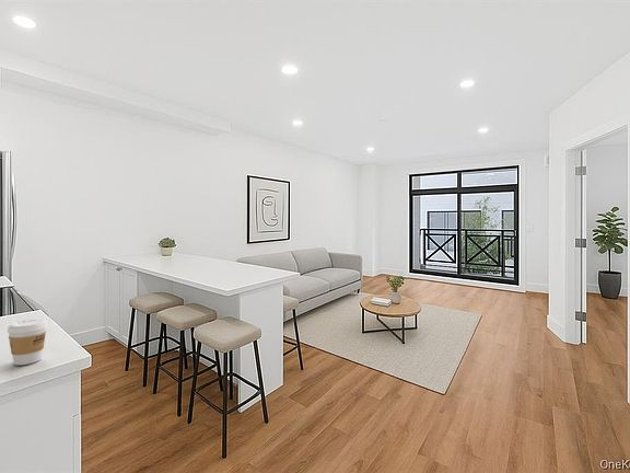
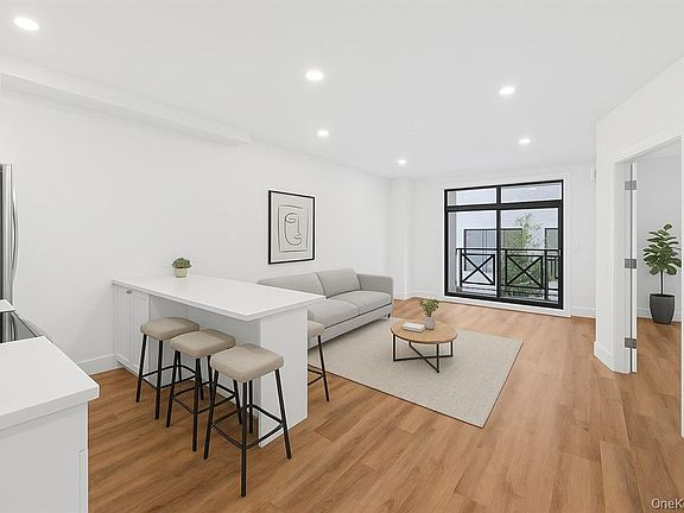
- coffee cup (27, 341)
